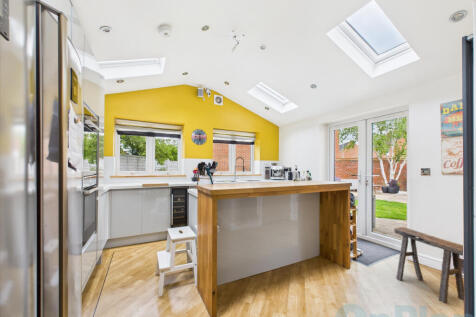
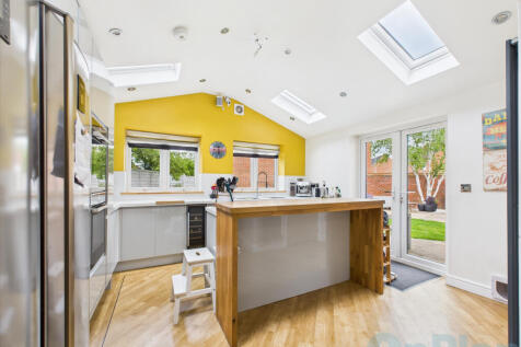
- stool (419, 265)
